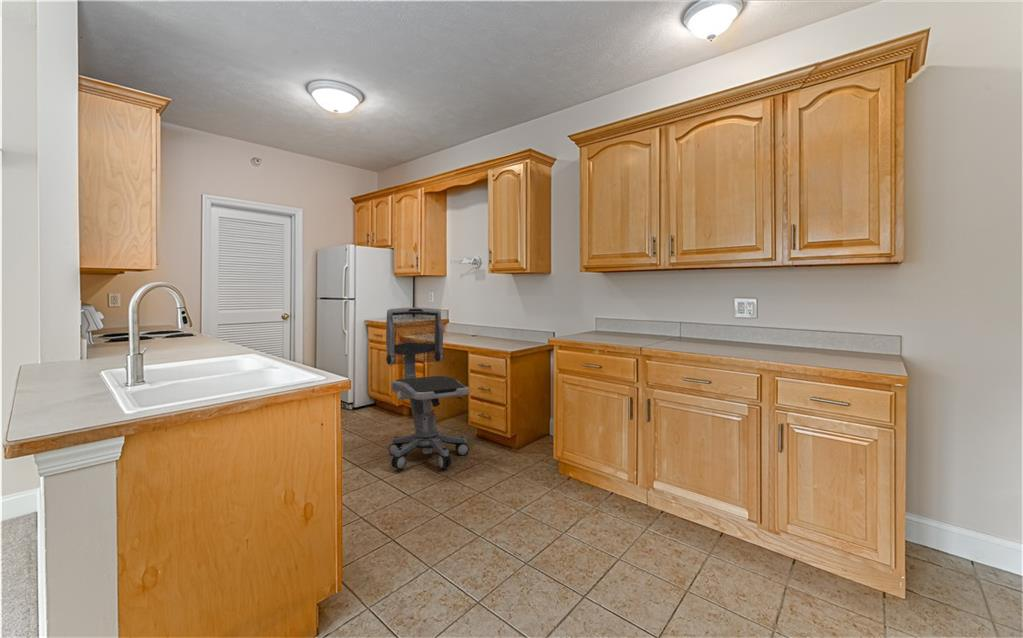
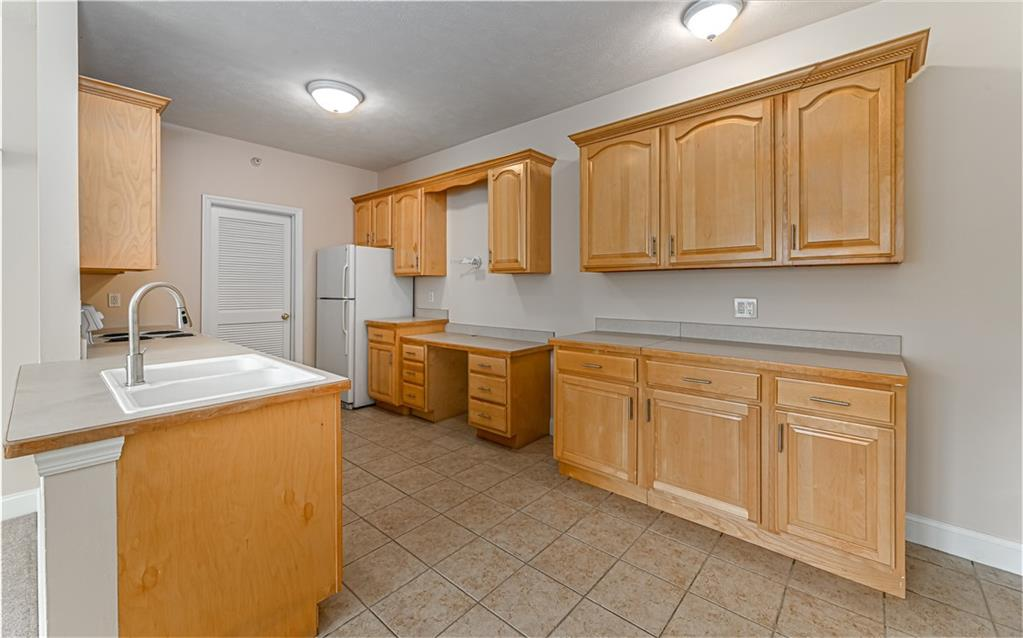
- office chair (425, 382)
